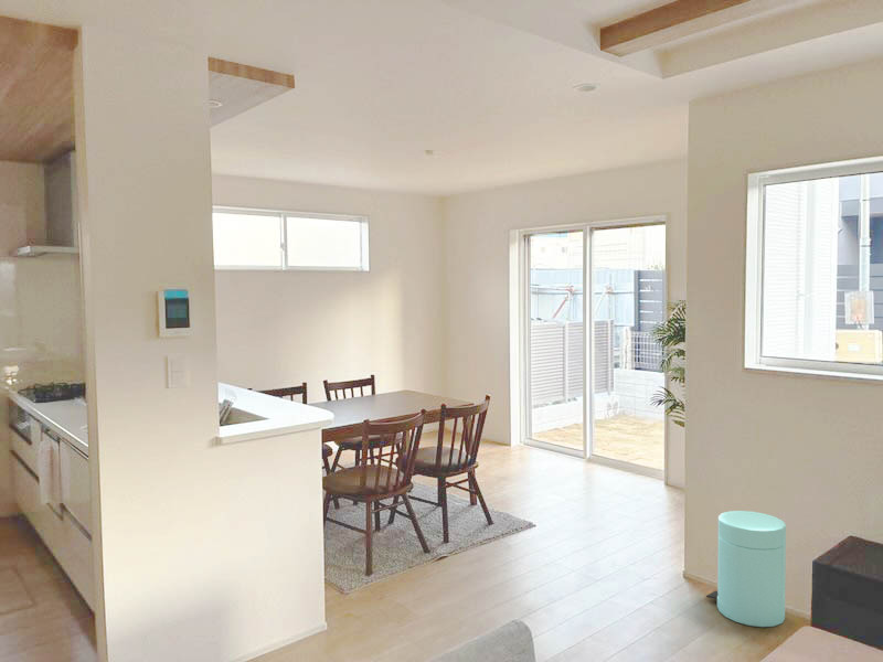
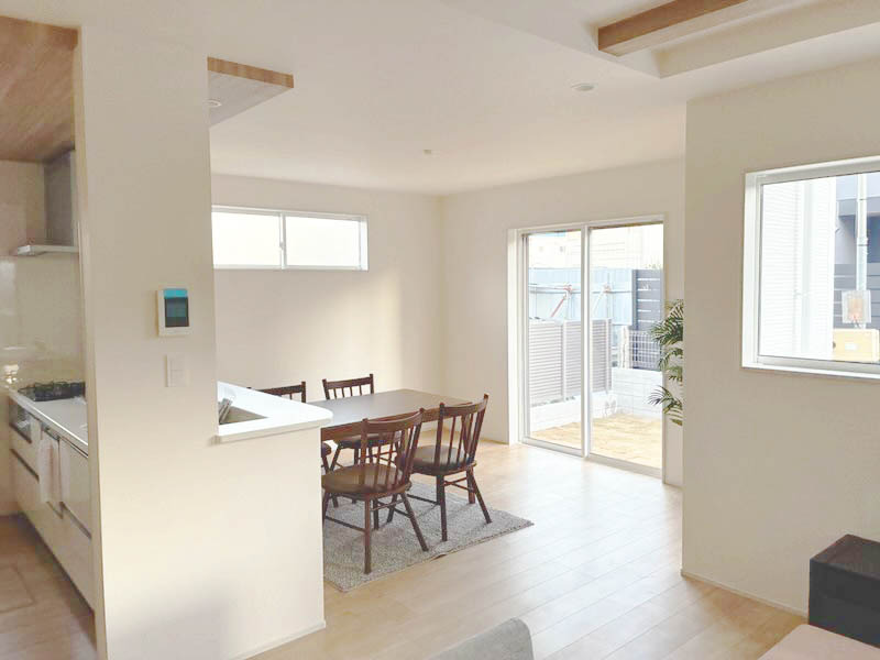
- trash can (745, 564)
